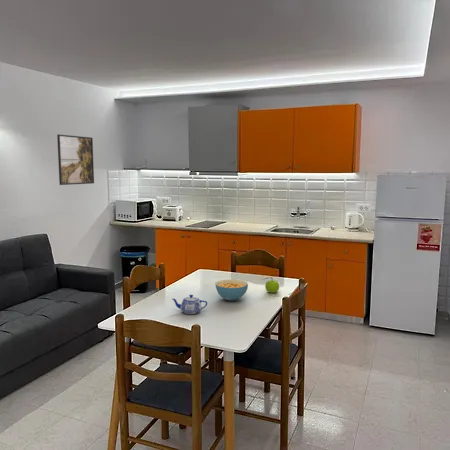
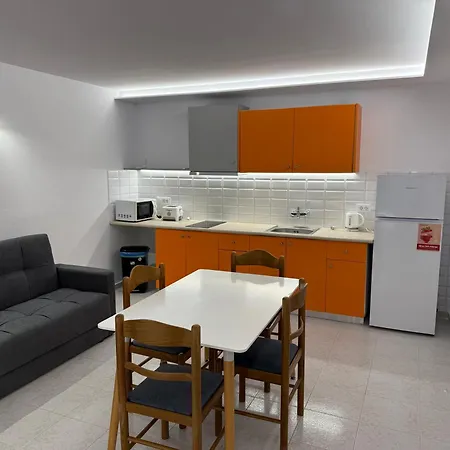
- teapot (189, 303)
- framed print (76, 160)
- fruit (269, 284)
- cereal bowl (231, 291)
